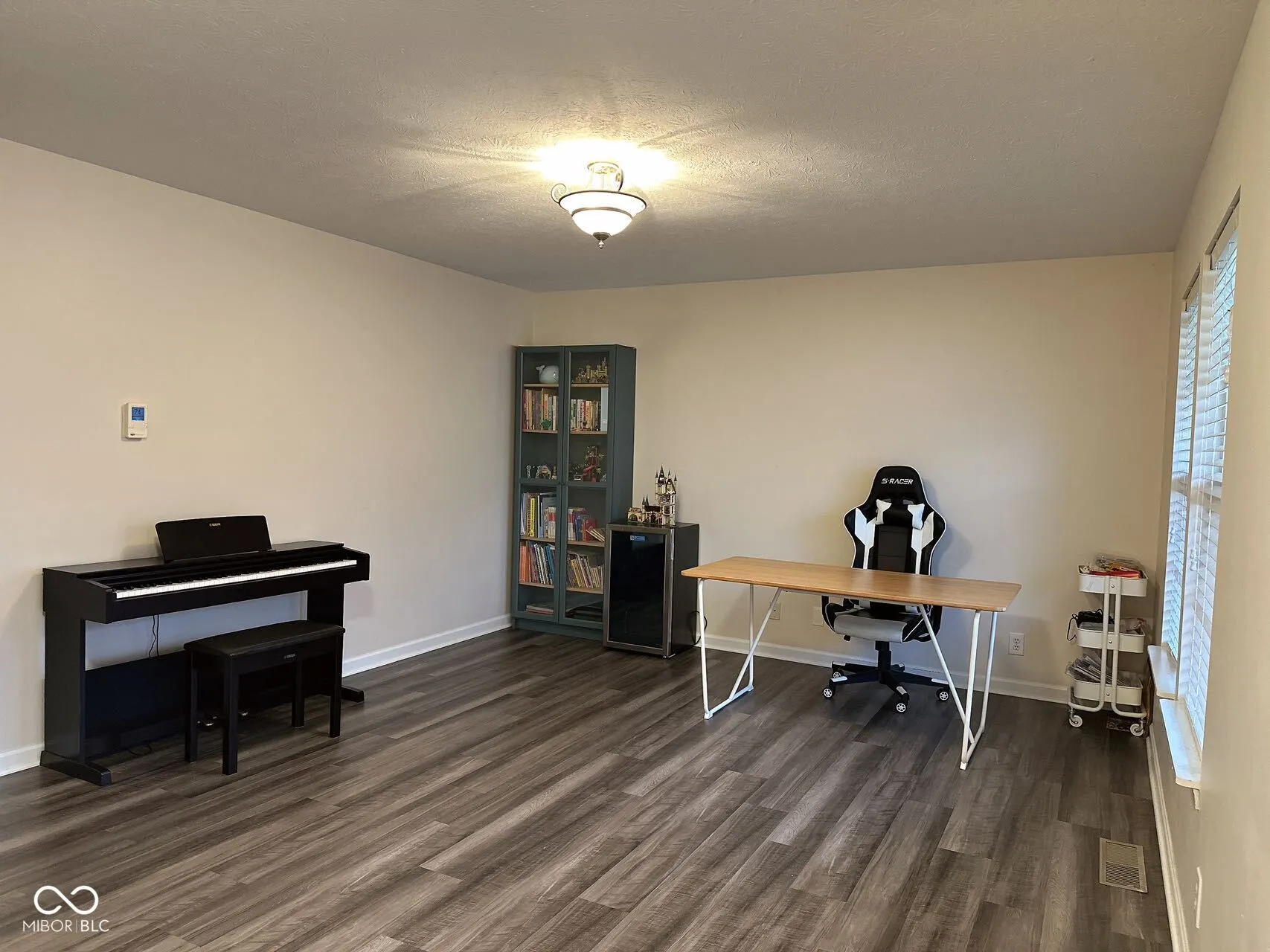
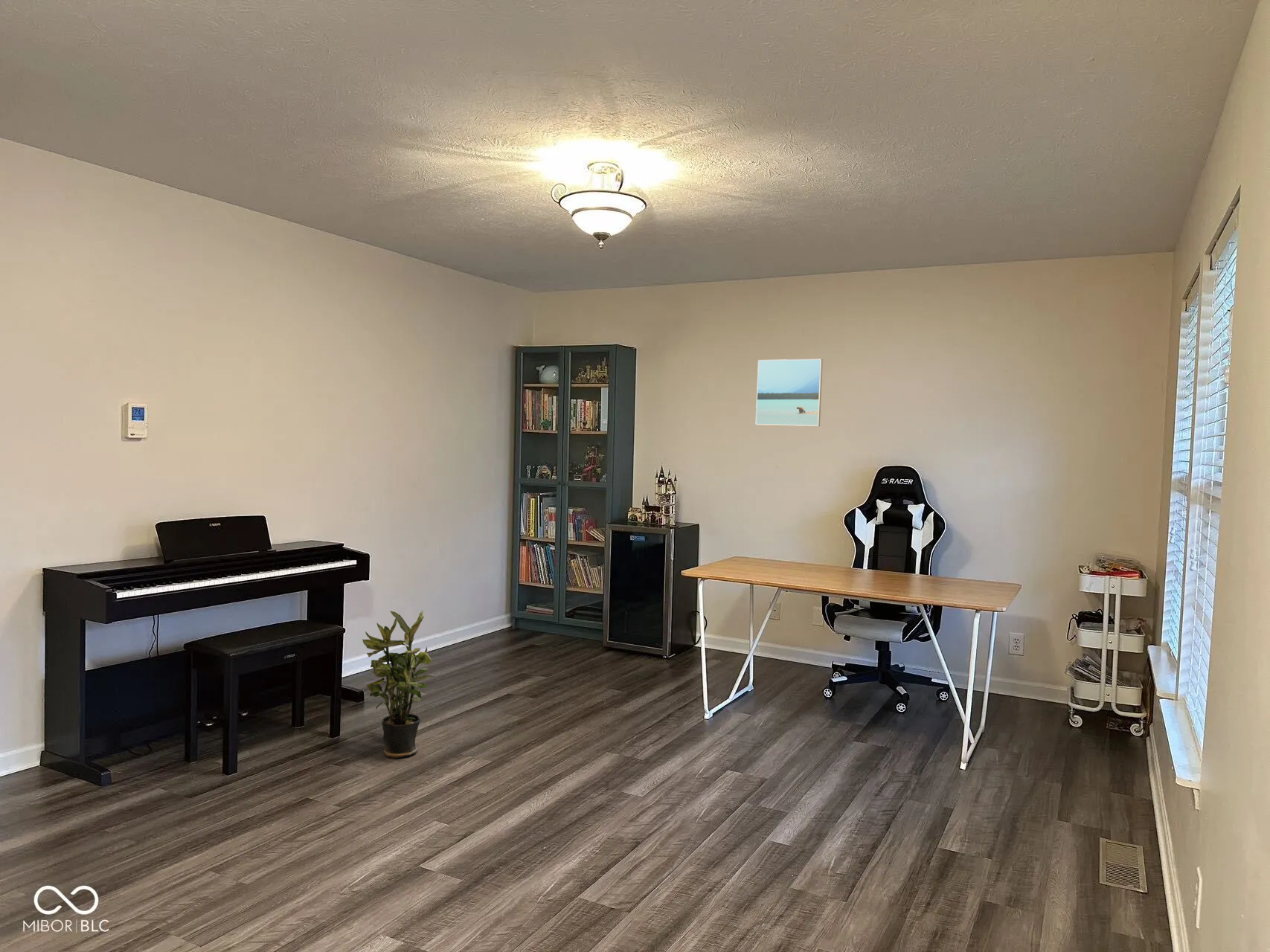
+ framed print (788, 392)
+ potted plant (396, 683)
